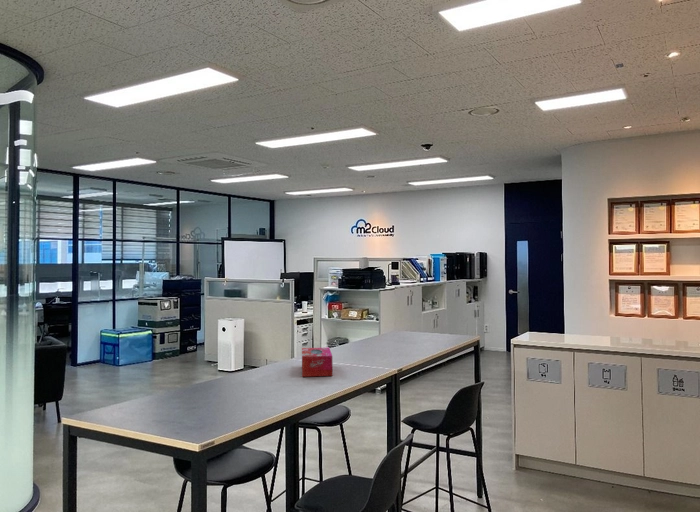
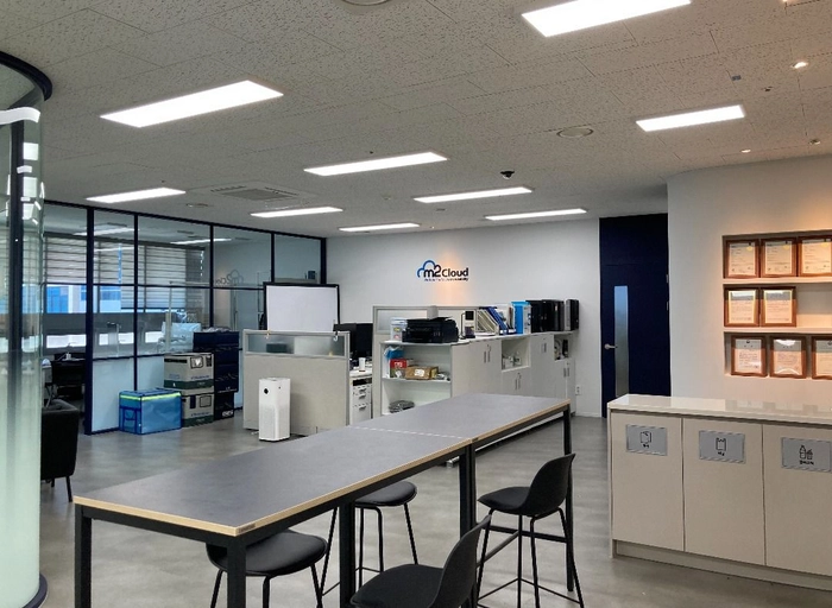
- tissue box (316, 361)
